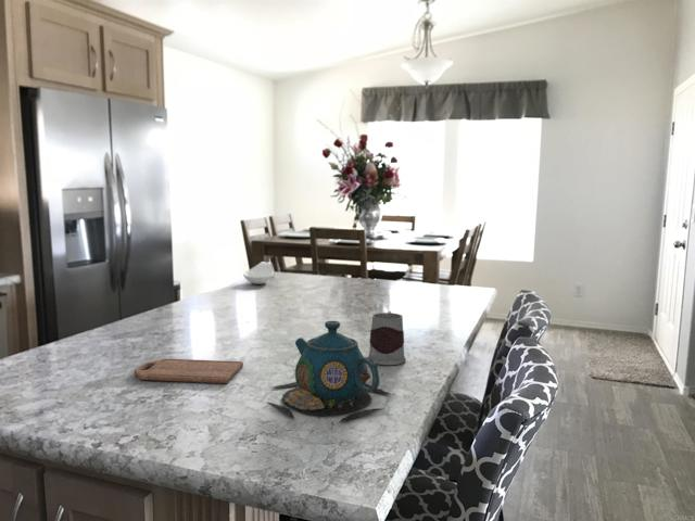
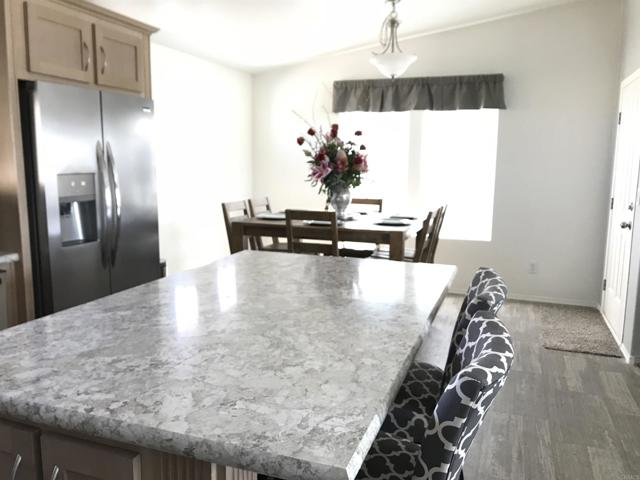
- cutting board (187, 369)
- spoon rest (262, 271)
- mug (387, 335)
- teapot (329, 360)
